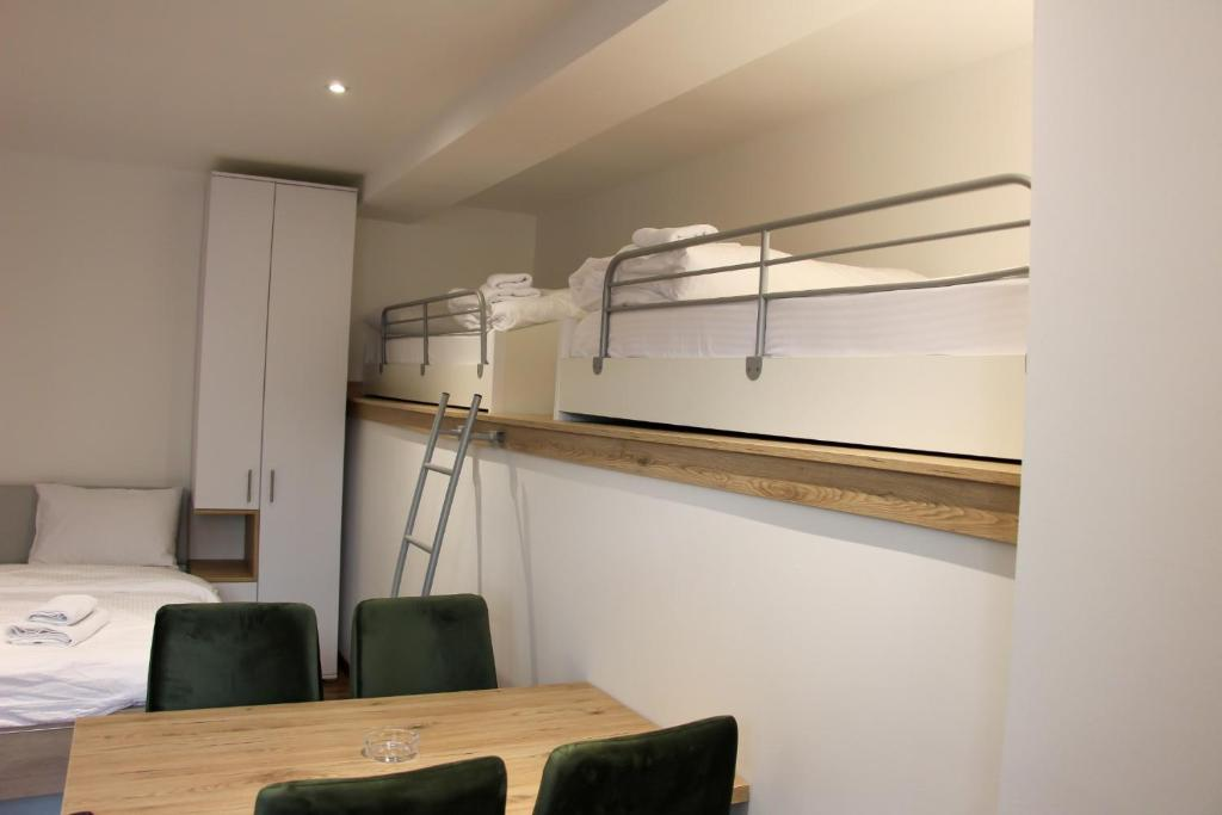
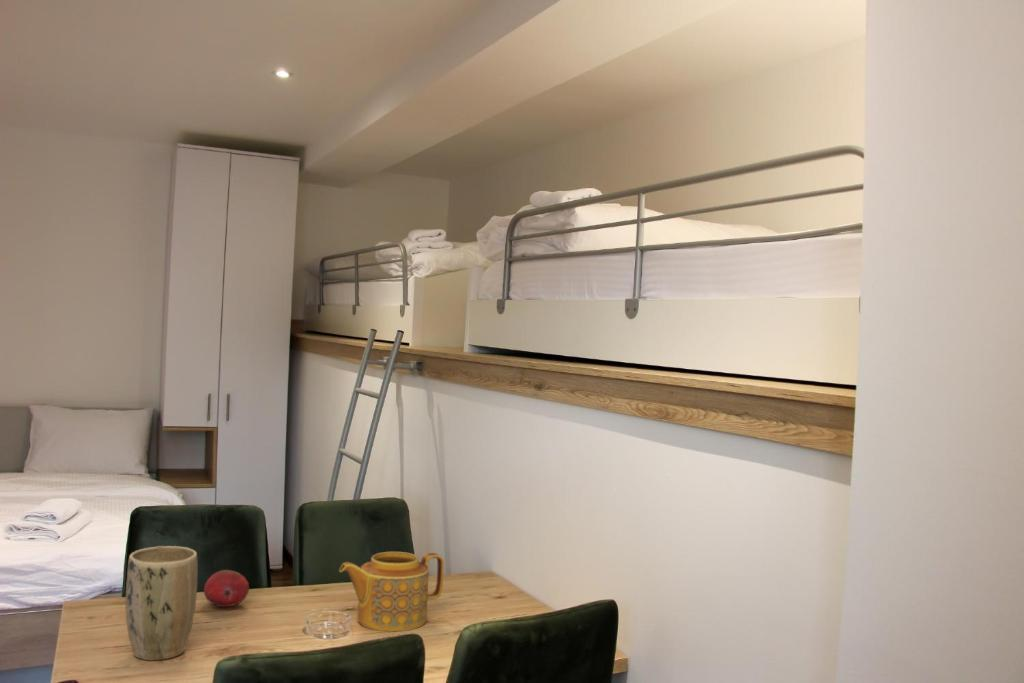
+ plant pot (161, 602)
+ teapot (391, 588)
+ fruit (225, 587)
